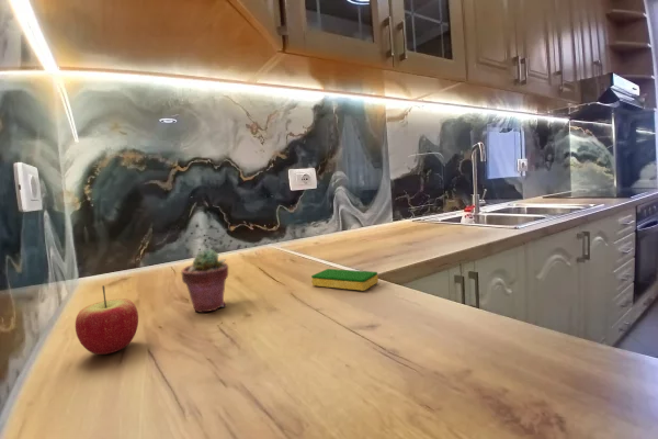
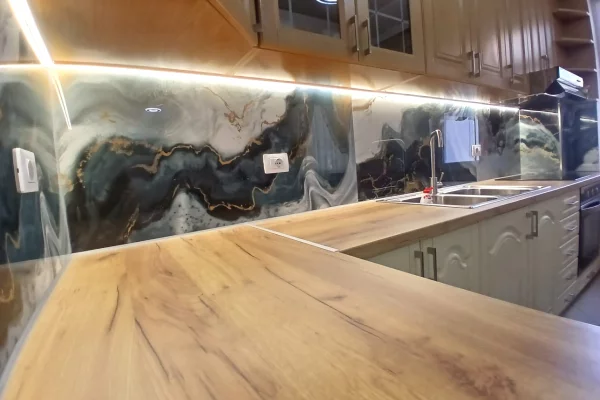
- dish sponge (344, 279)
- apple (107, 318)
- potted succulent (206, 278)
